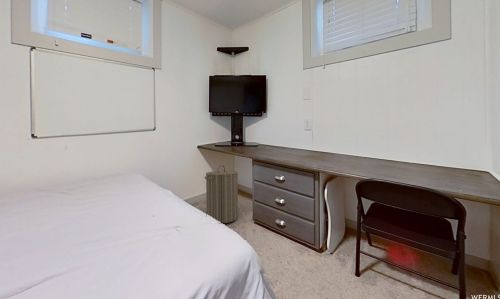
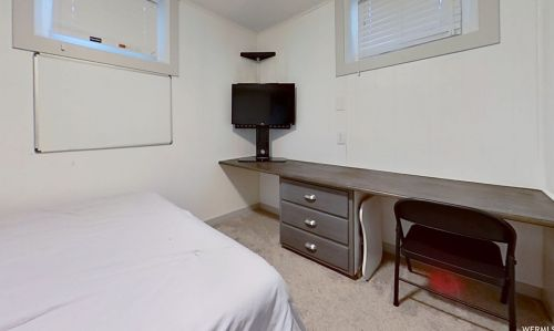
- laundry hamper (222, 191)
